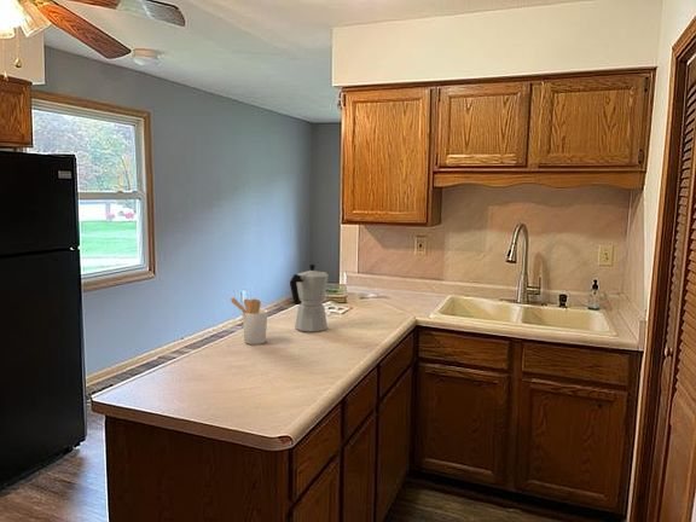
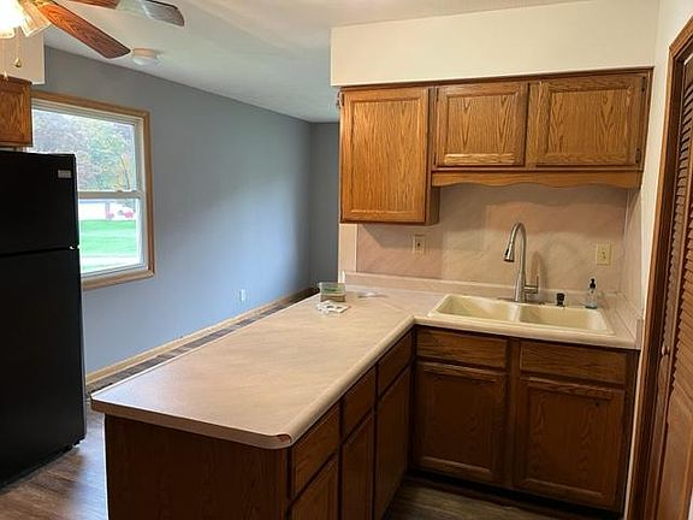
- utensil holder (248, 319)
- moka pot (308, 296)
